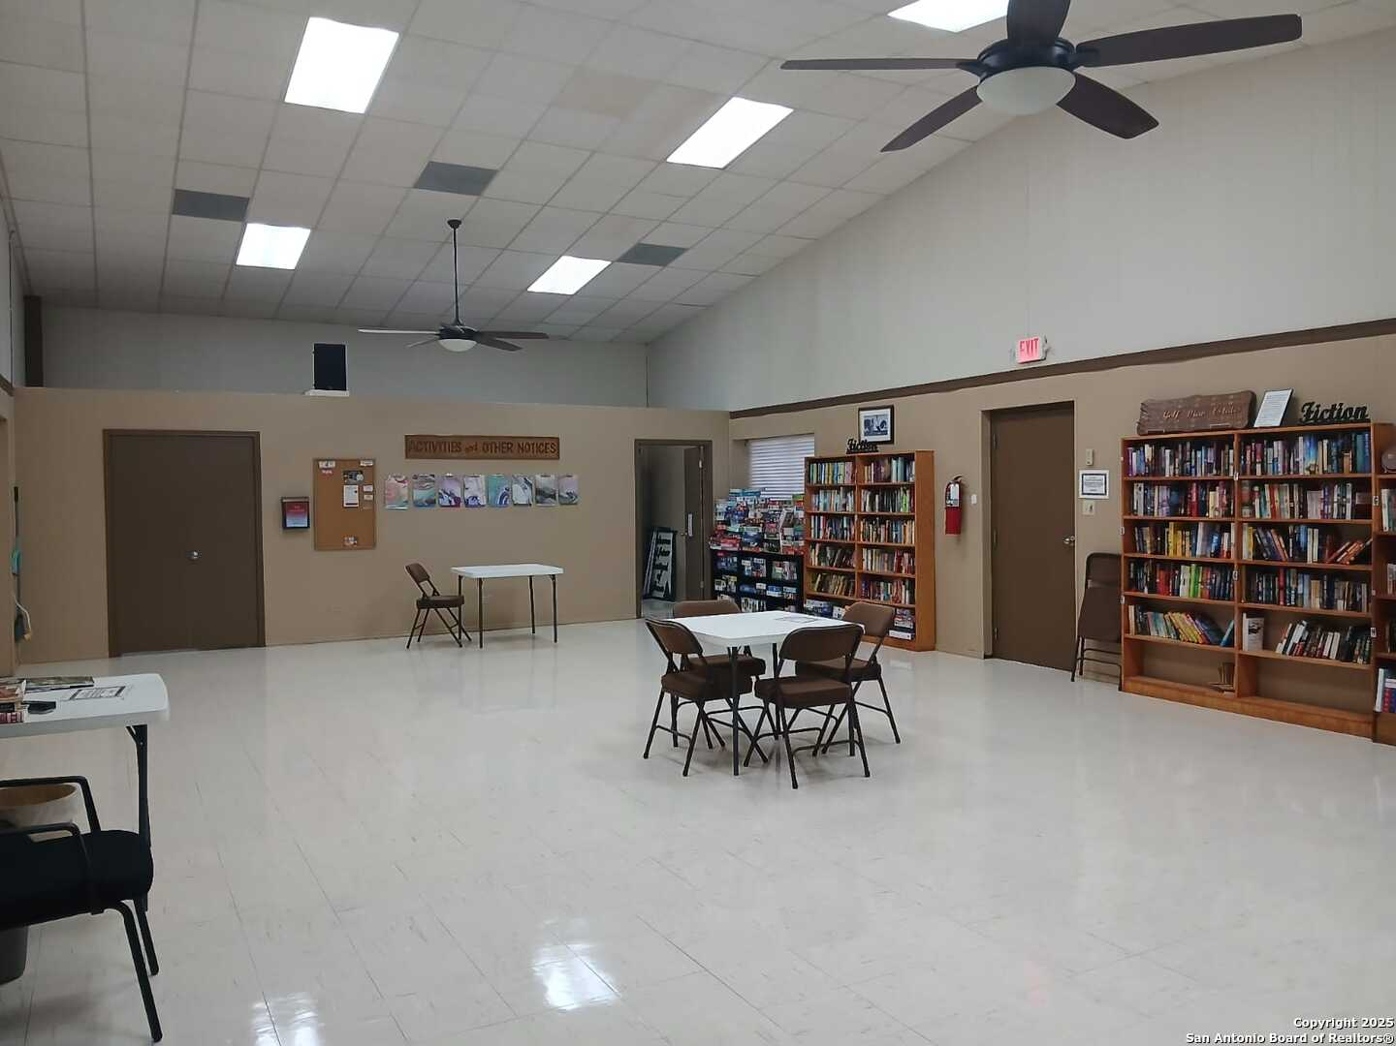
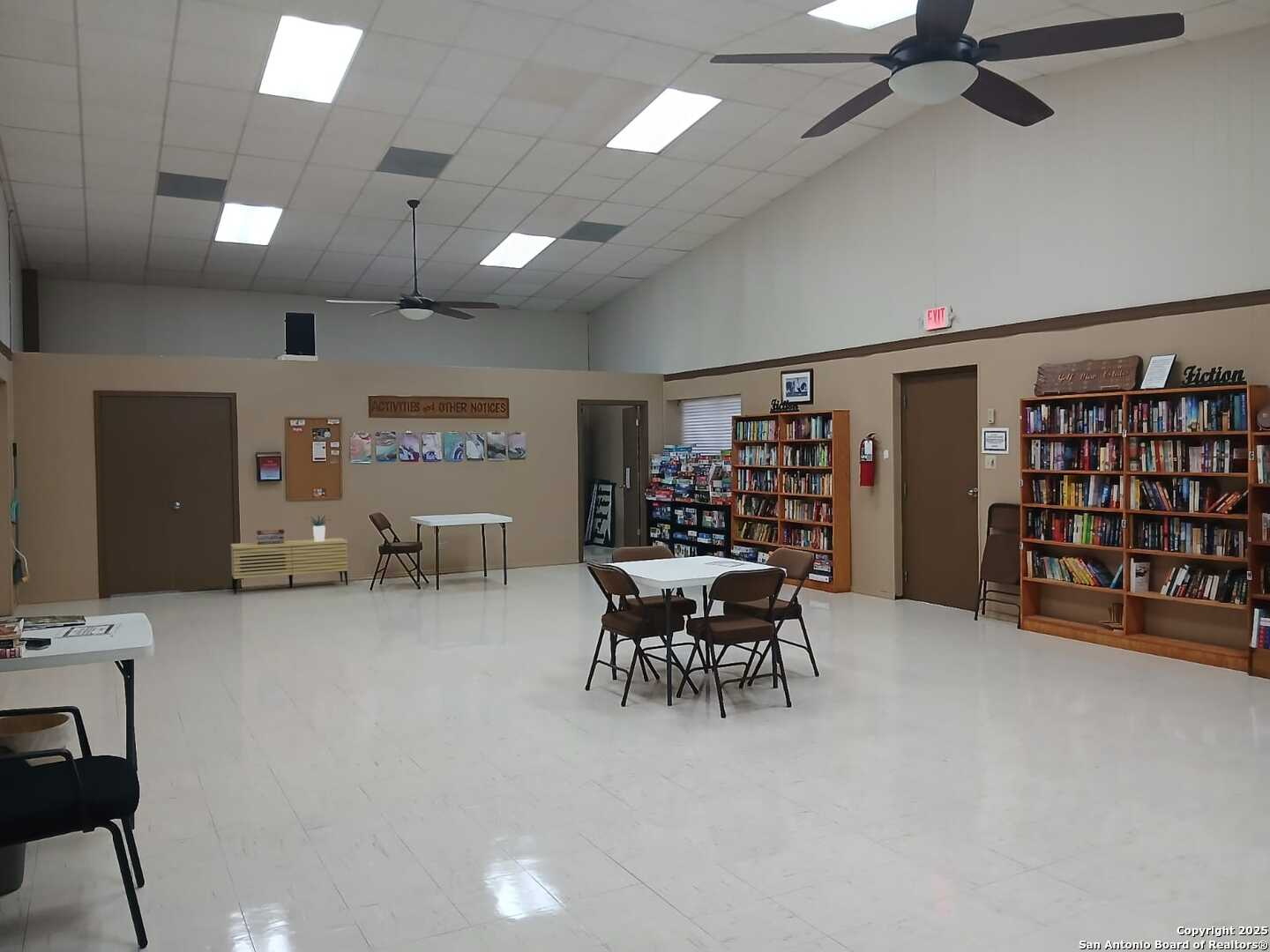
+ book stack (270, 537)
+ sideboard (290, 564)
+ potted plant (319, 527)
